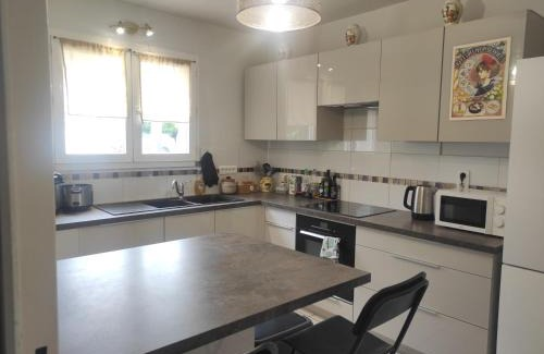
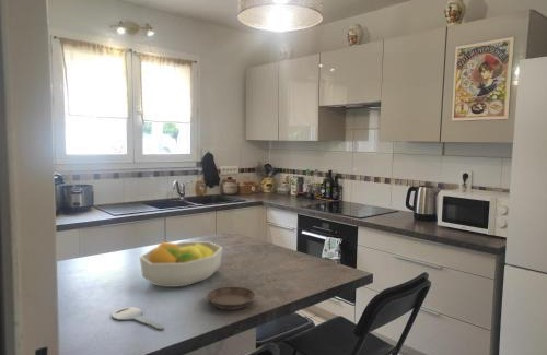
+ saucer (231, 298)
+ fruit bowl (183, 258)
+ key (139, 318)
